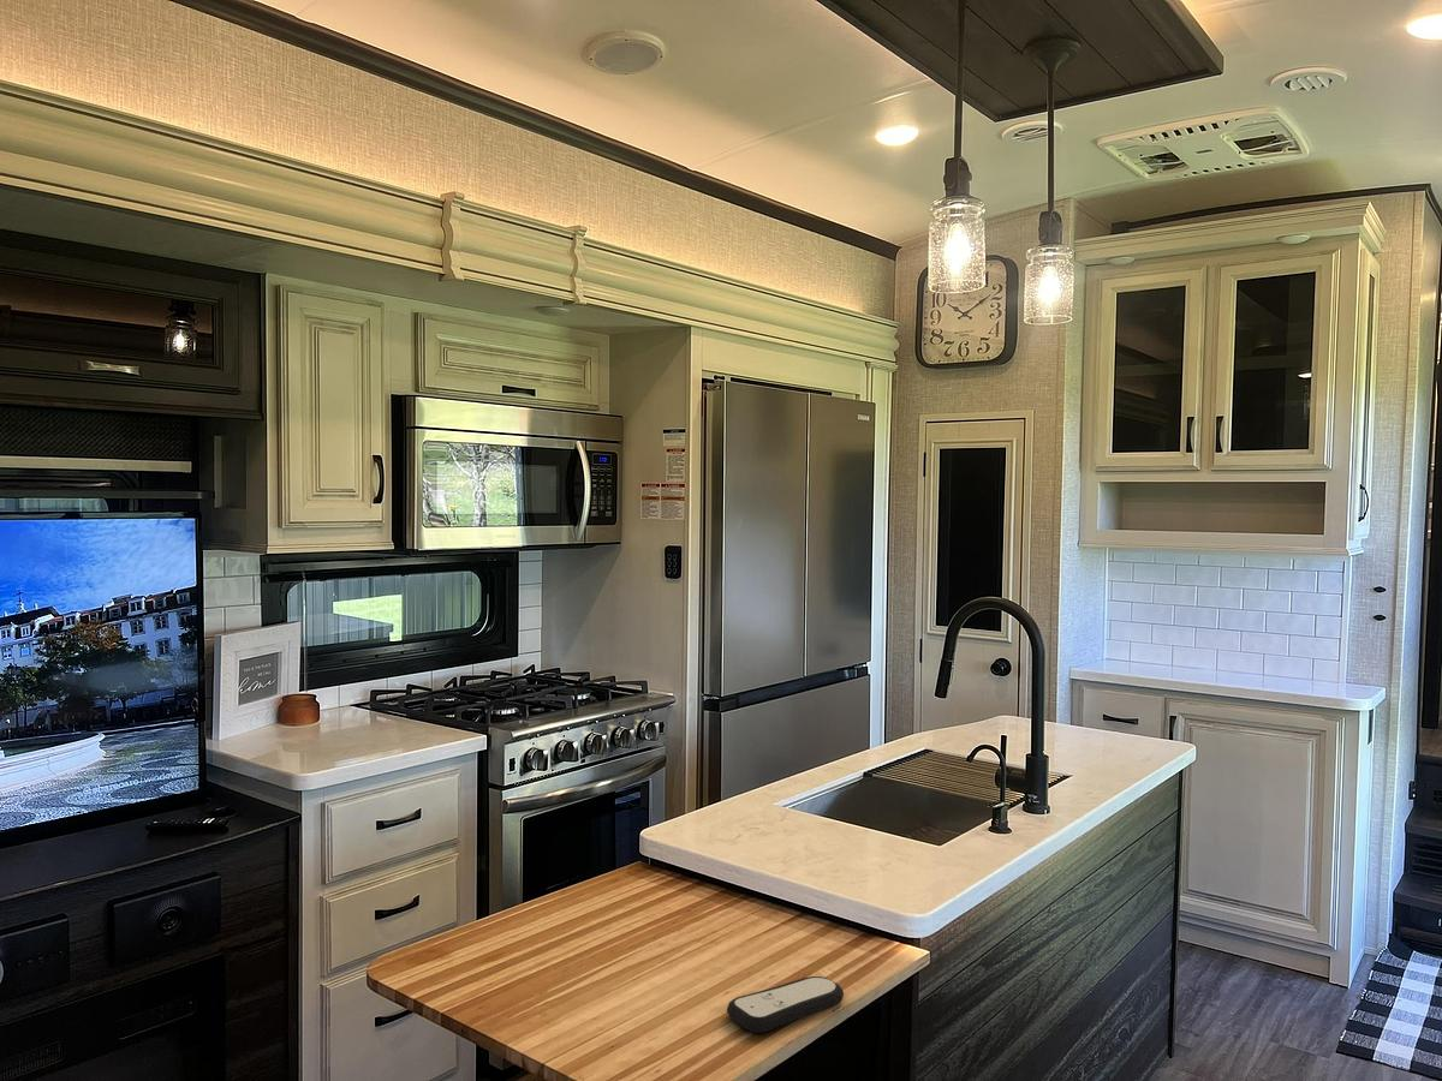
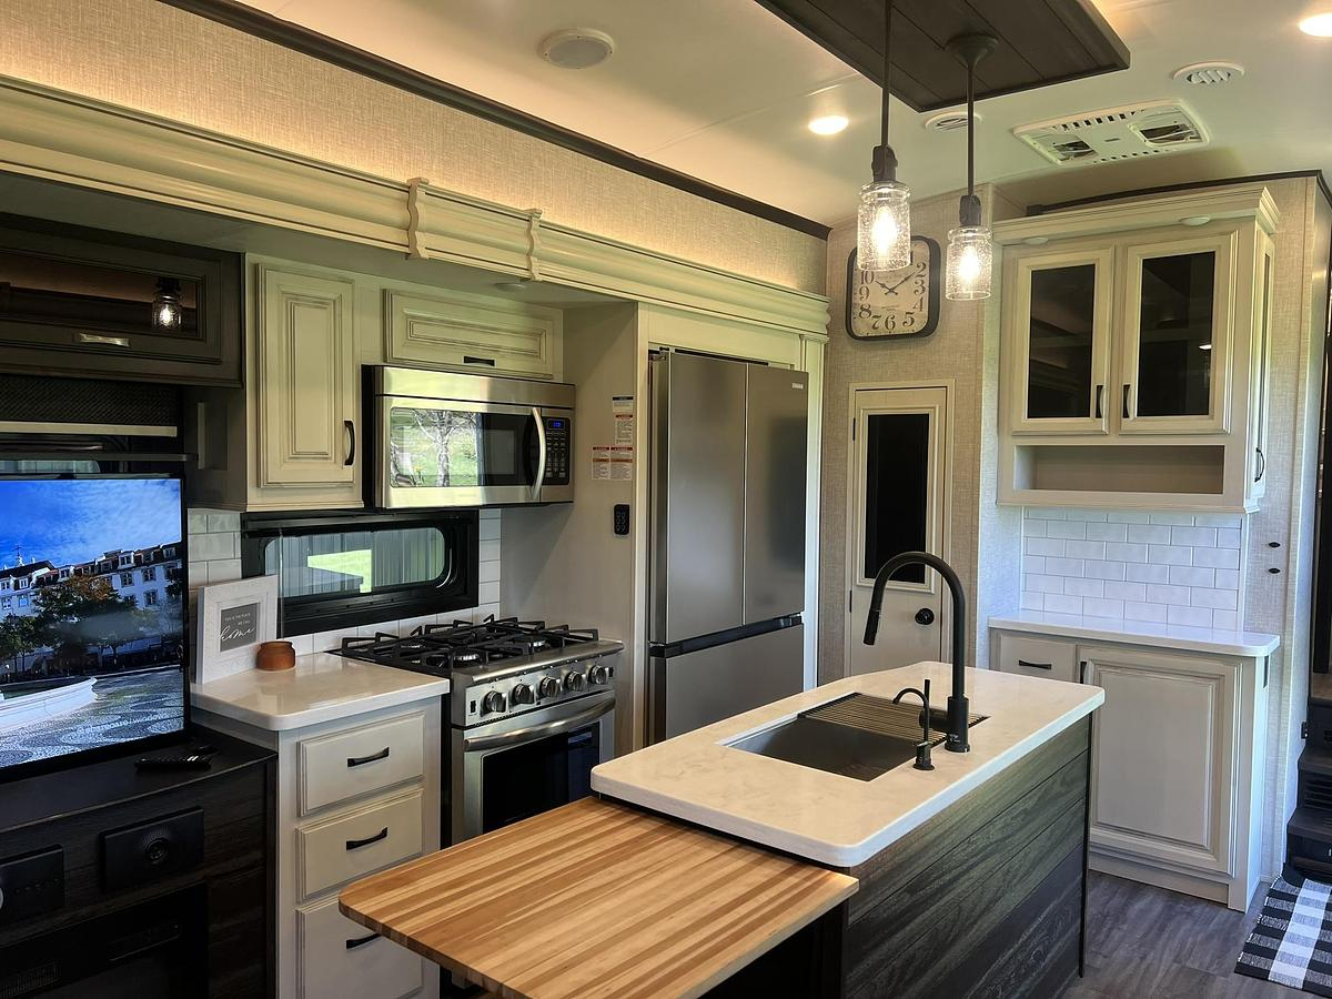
- remote control (787, 1001)
